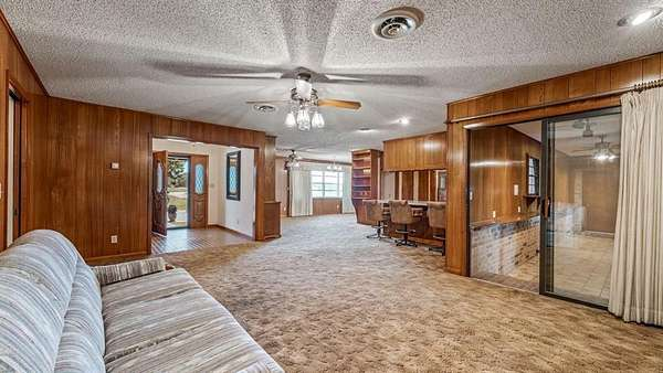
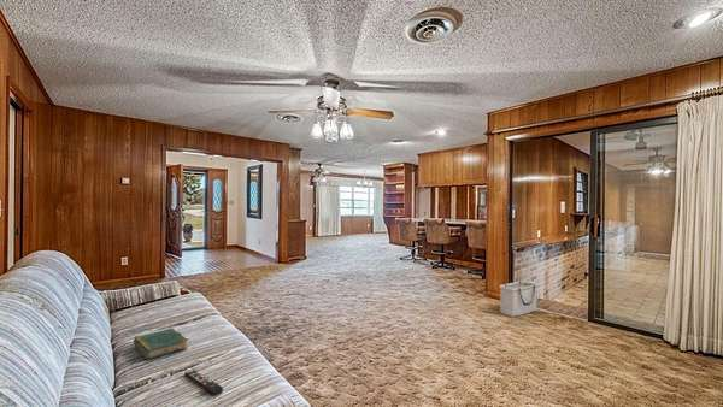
+ book (160, 342)
+ remote control (202, 382)
+ storage bin (518, 297)
